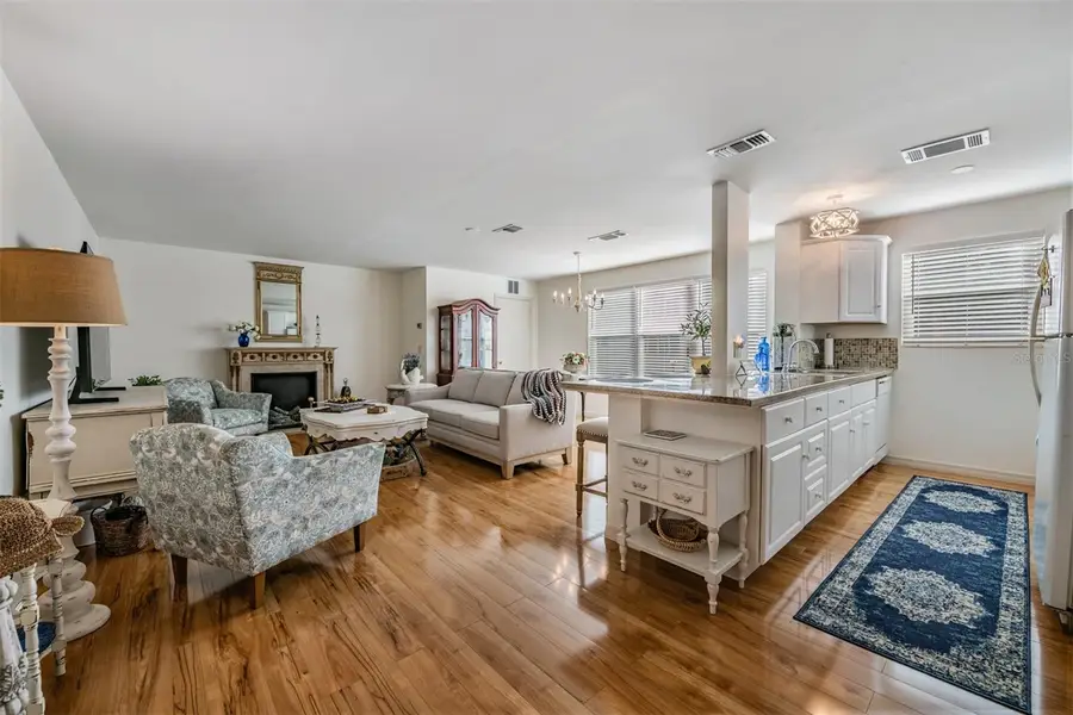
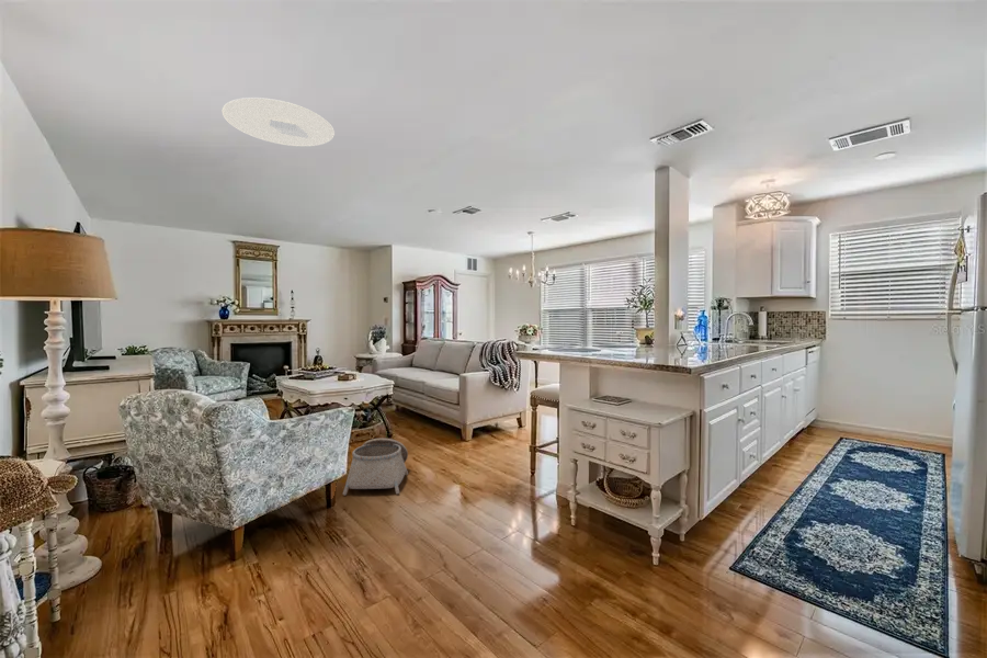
+ basket (379, 460)
+ ceiling light (281, 120)
